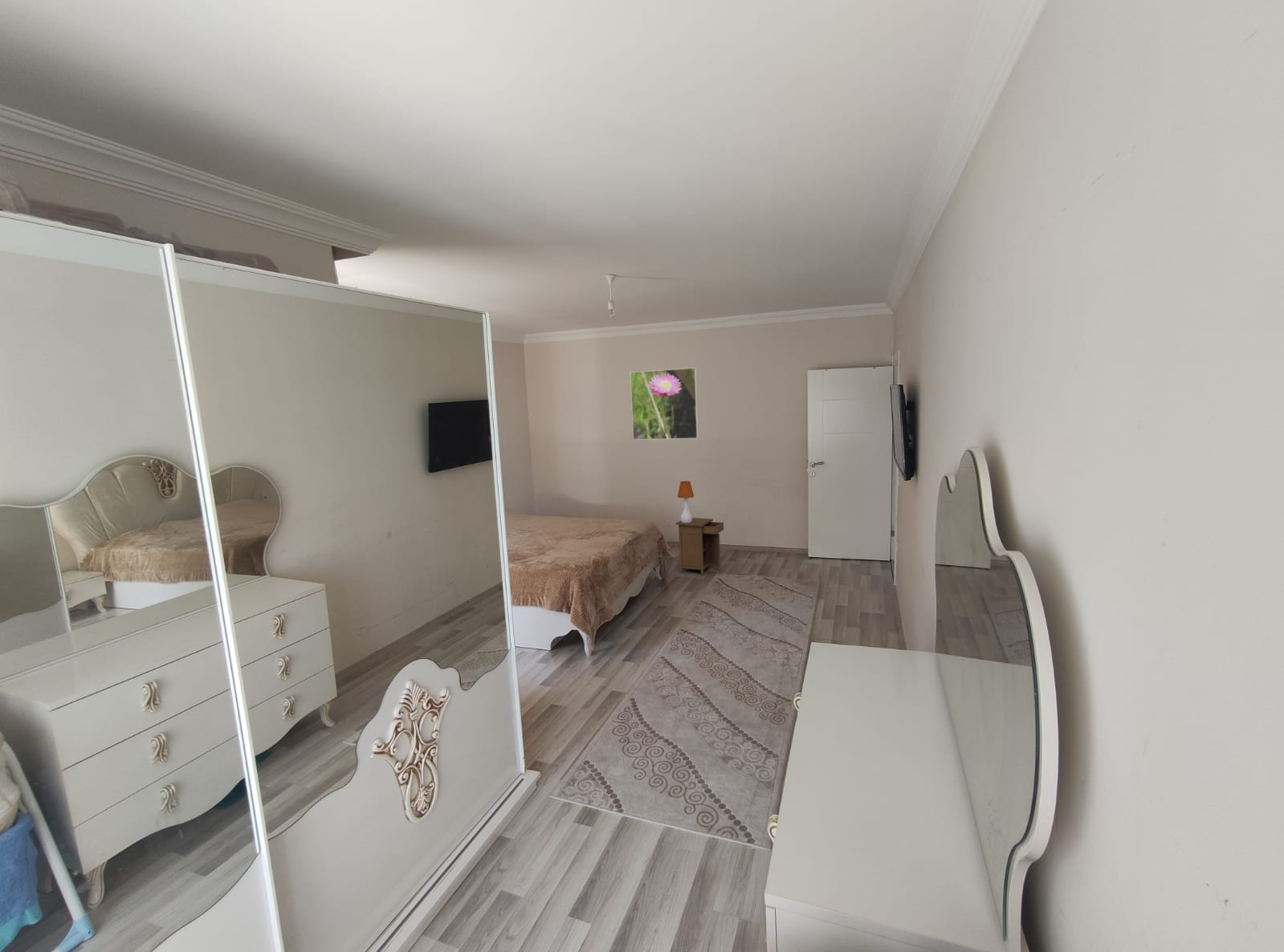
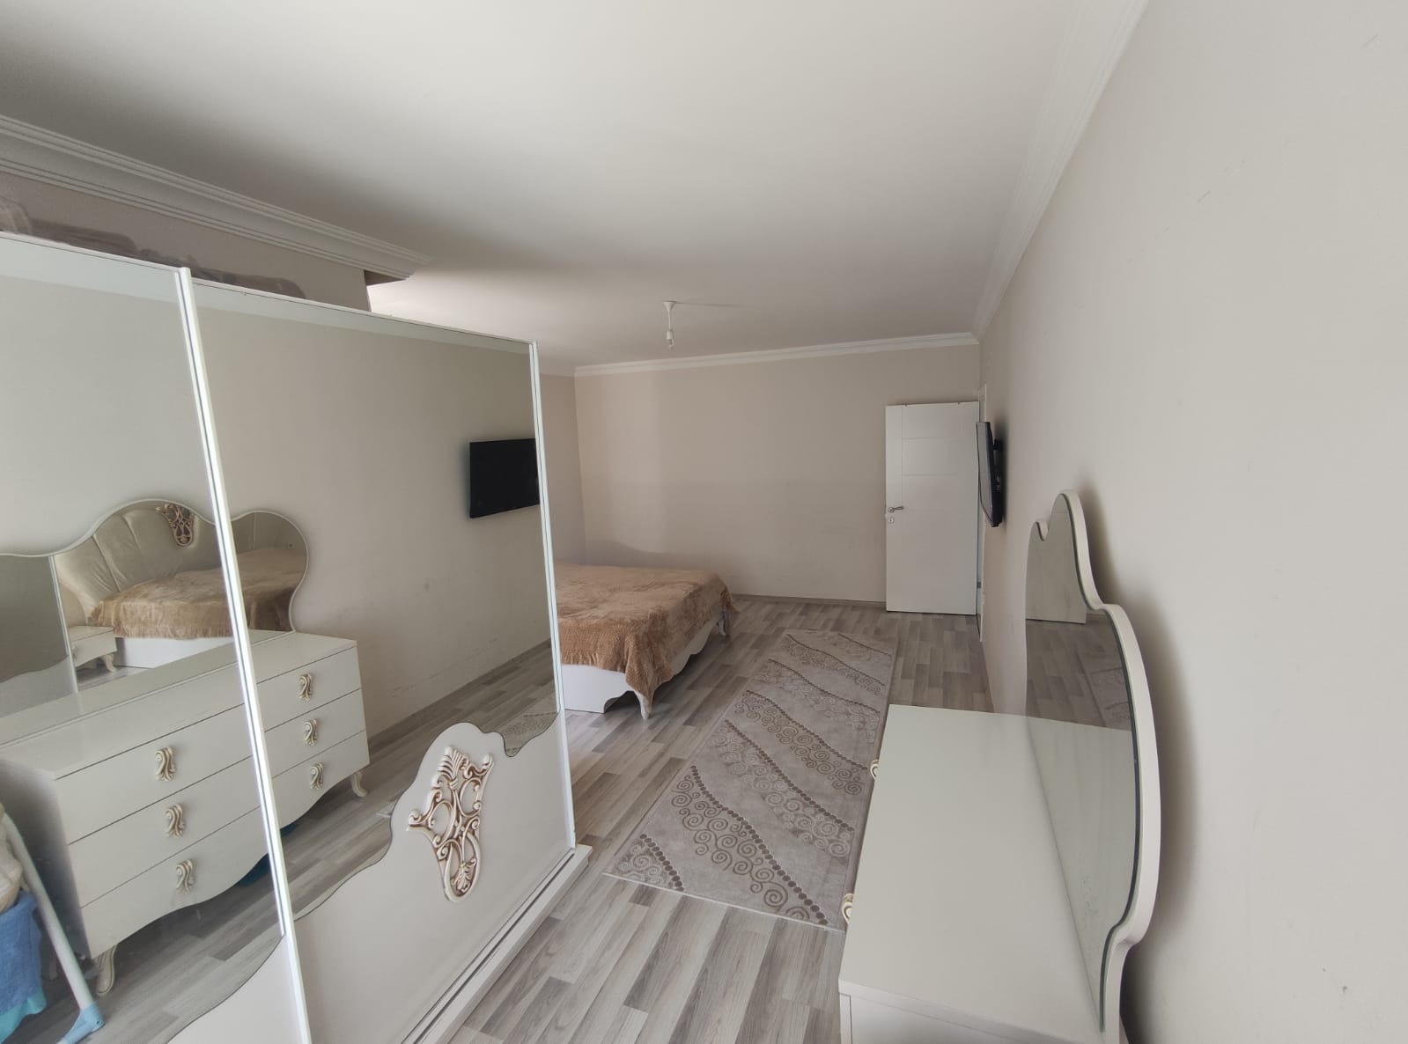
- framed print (663, 405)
- nightstand (701, 546)
- table lamp (686, 502)
